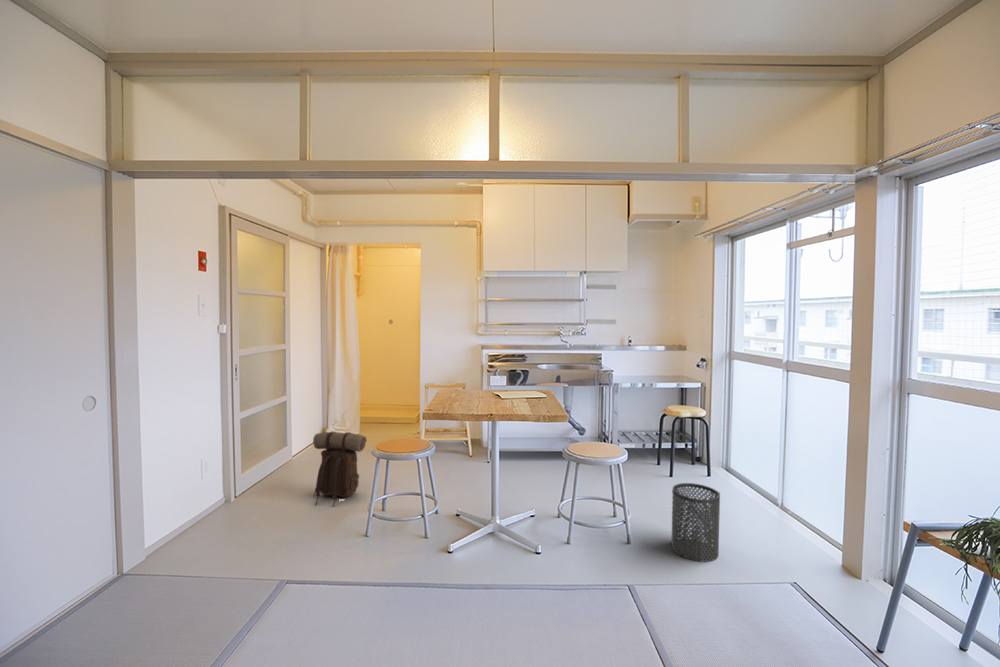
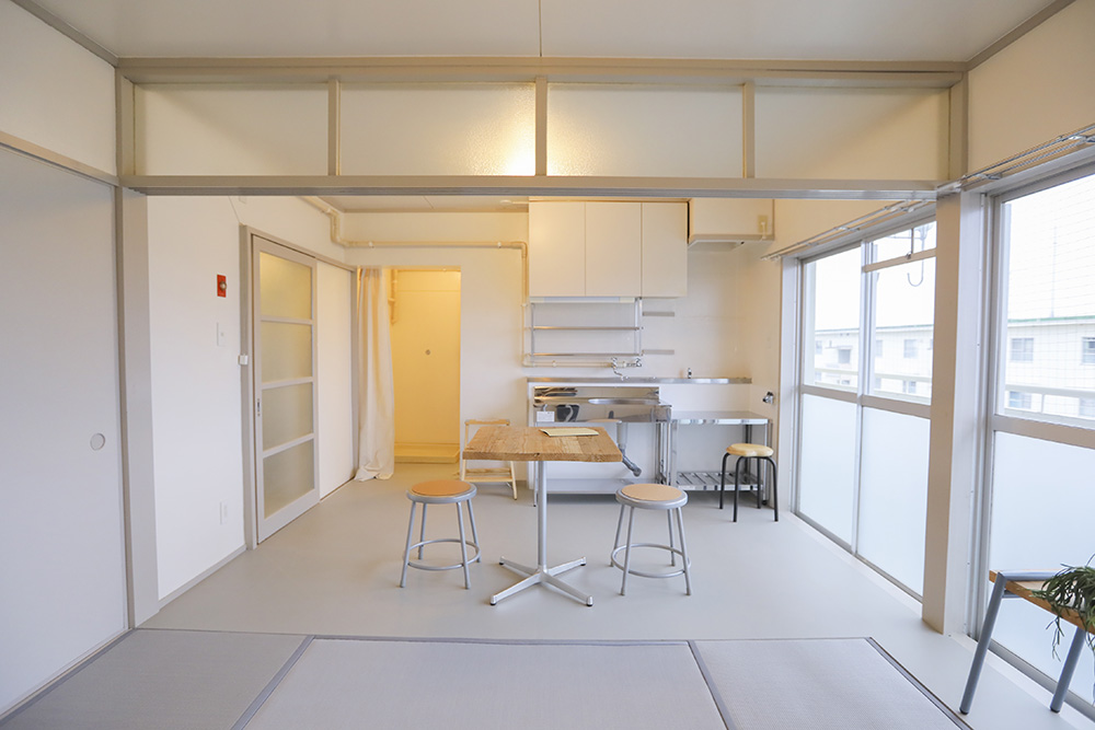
- backpack (335, 466)
- trash can (695, 520)
